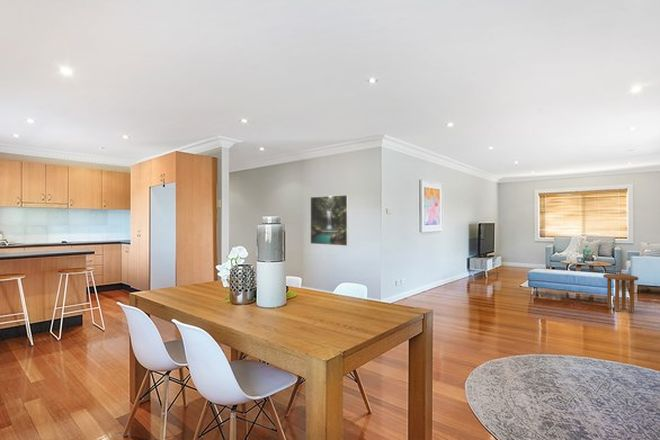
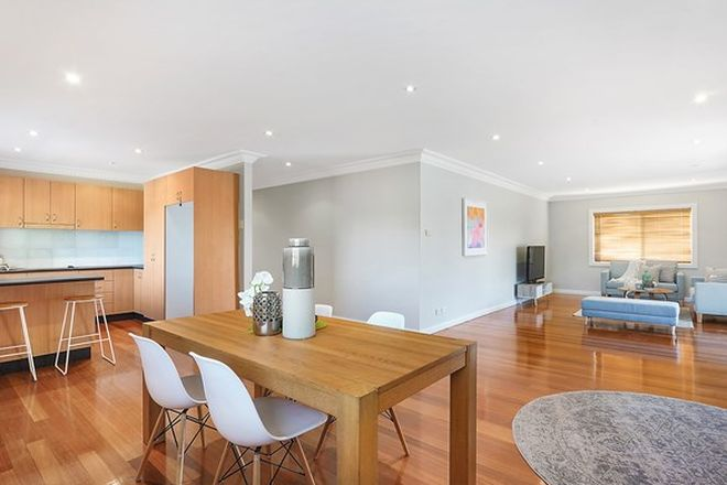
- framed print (328, 220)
- side table (618, 293)
